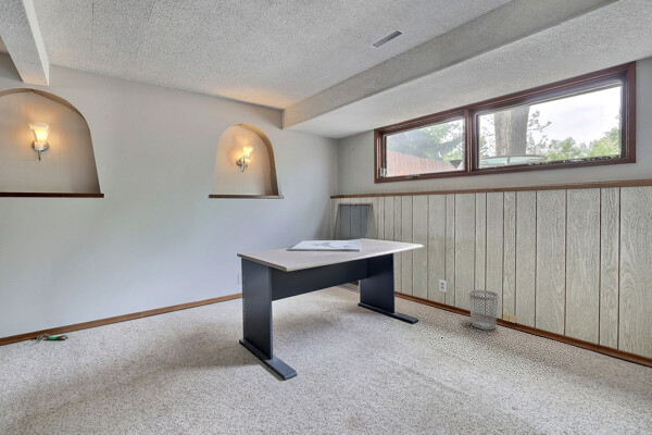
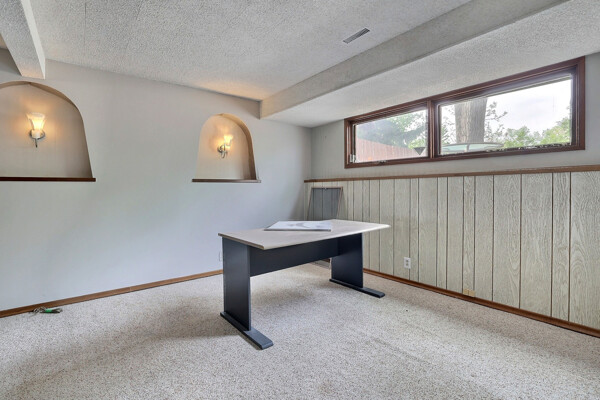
- wastebasket (482, 309)
